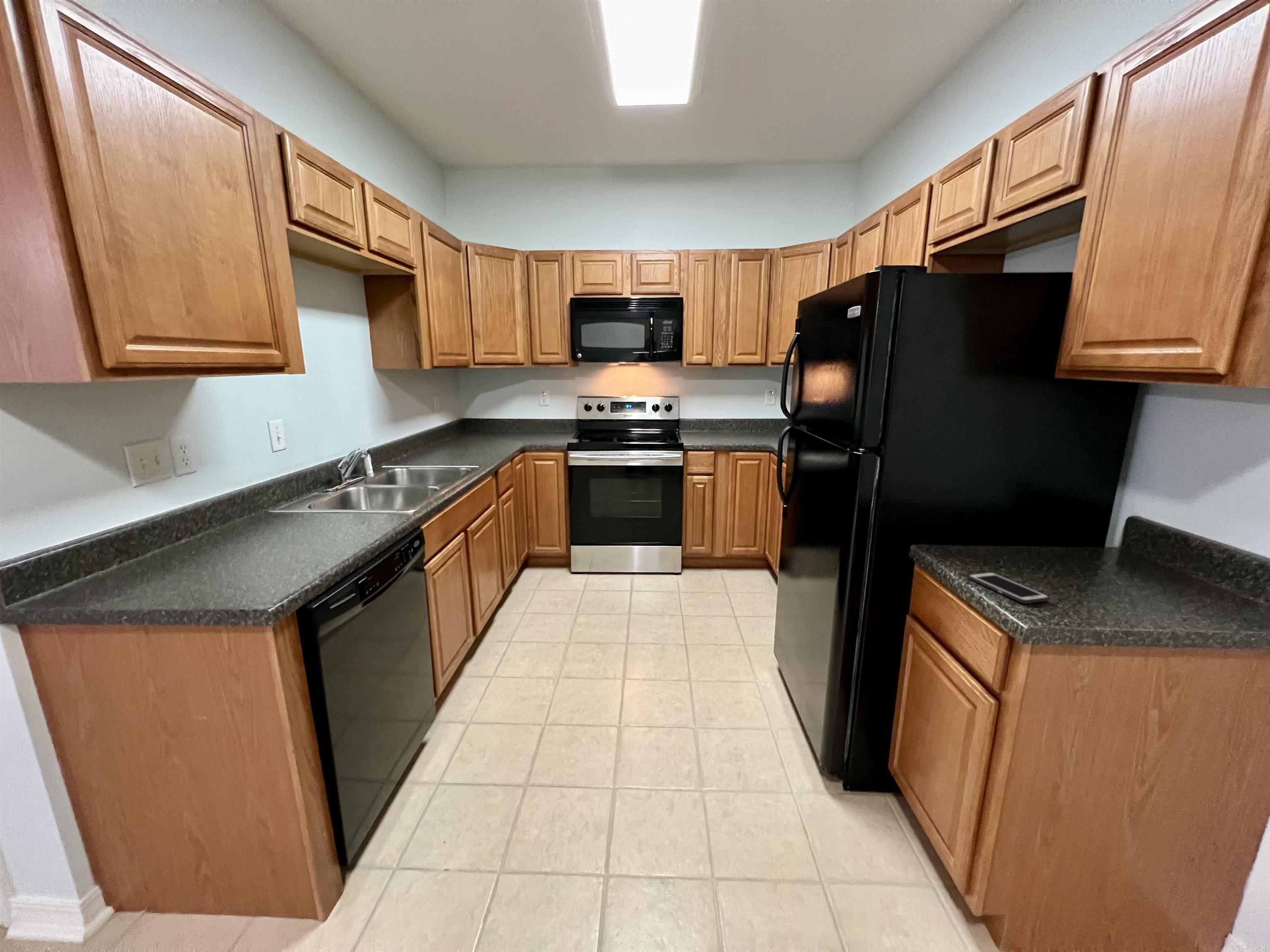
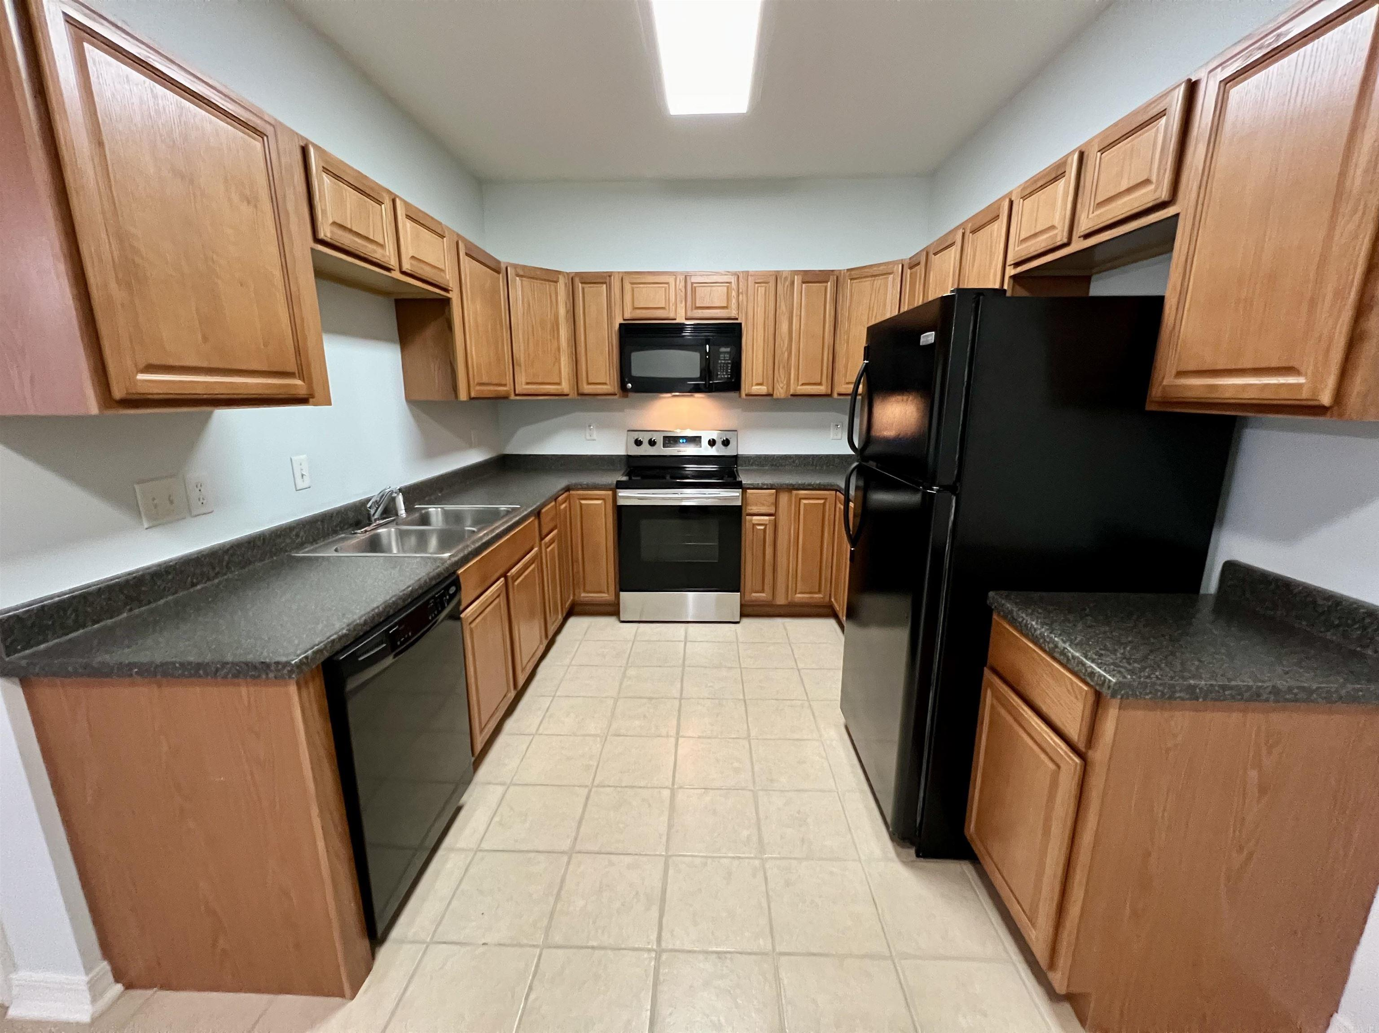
- cell phone (1006, 587)
